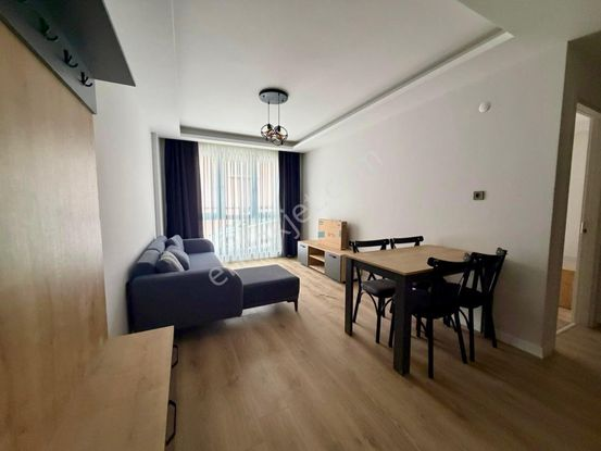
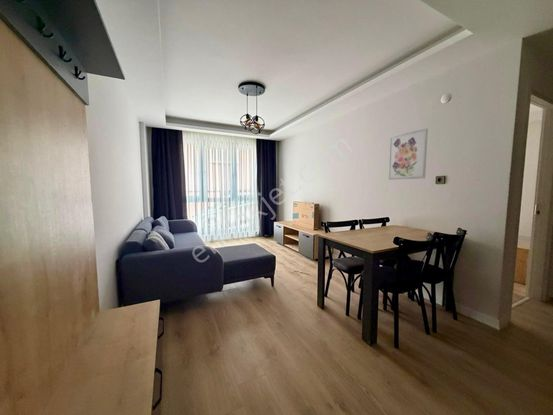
+ wall art (406, 156)
